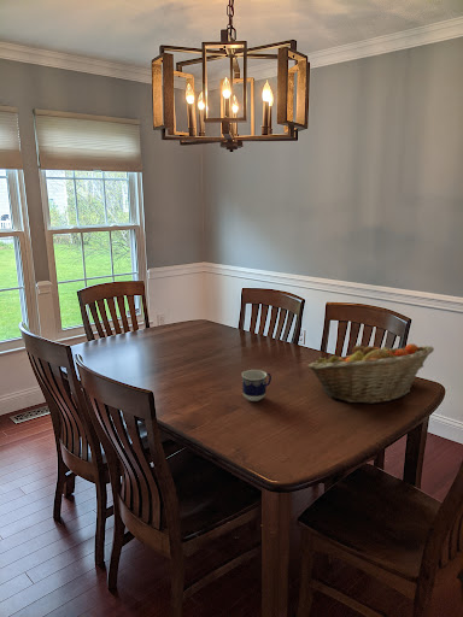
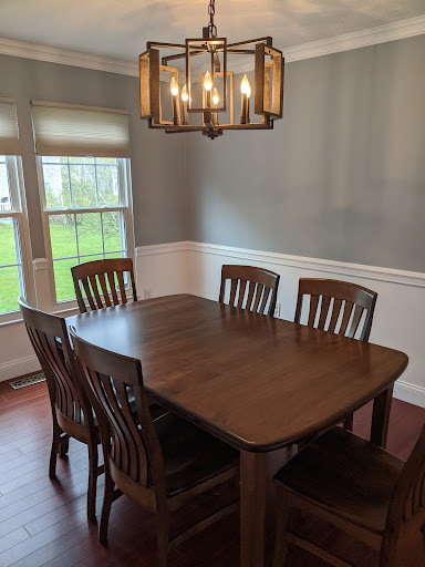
- fruit basket (369, 366)
- cup (257, 384)
